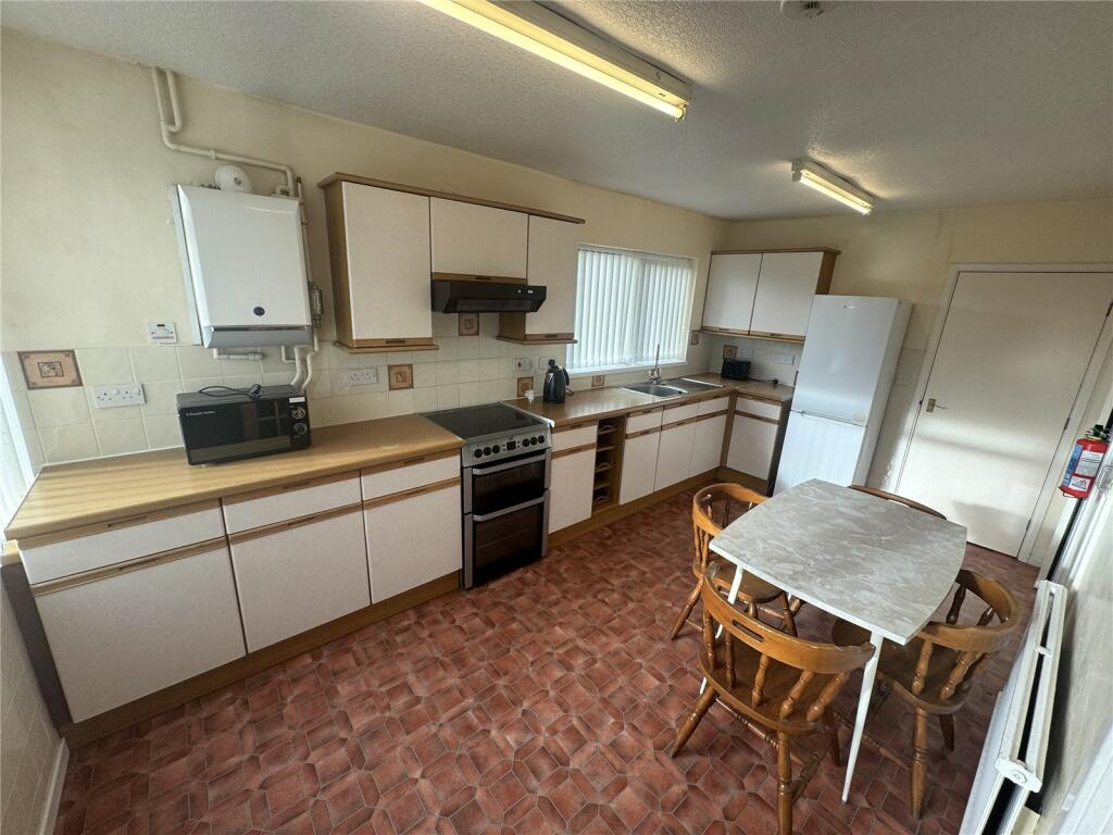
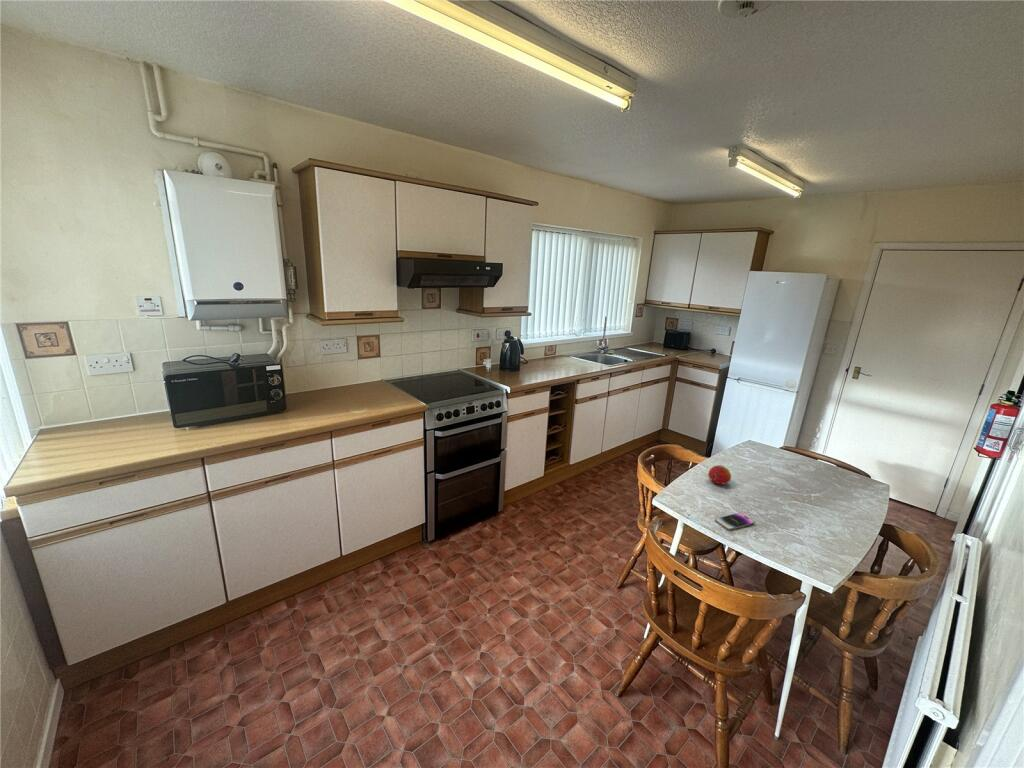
+ smartphone (734, 521)
+ fruit (720, 474)
